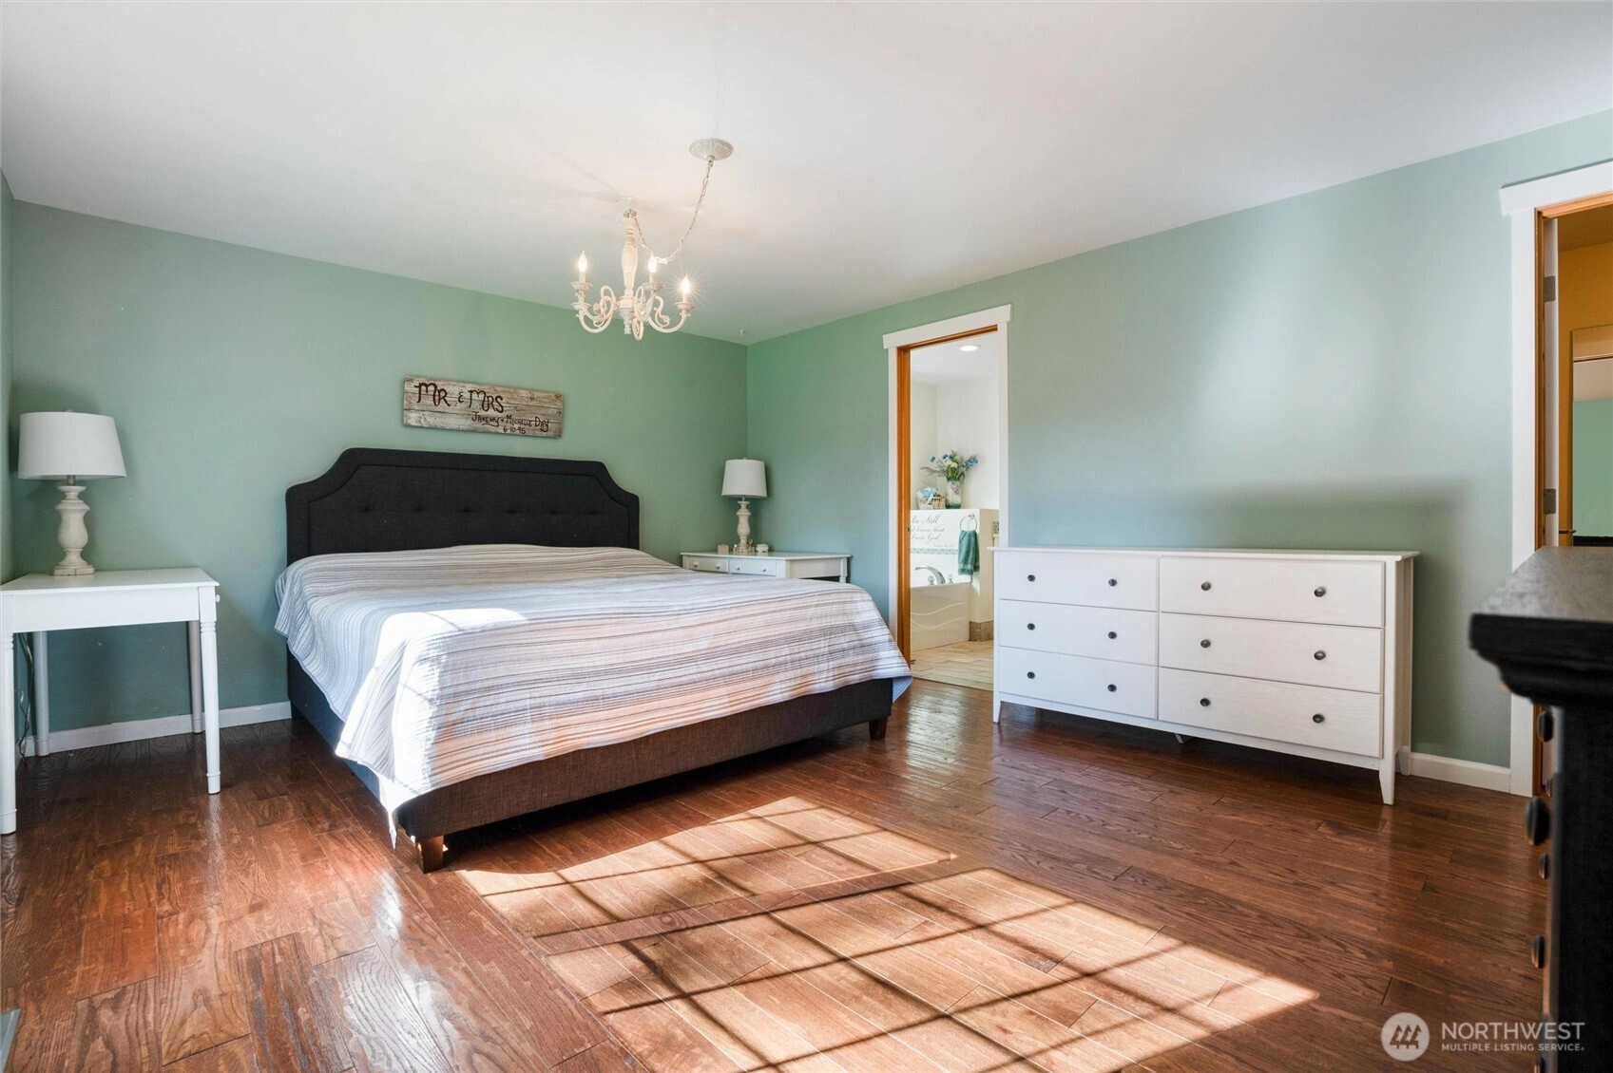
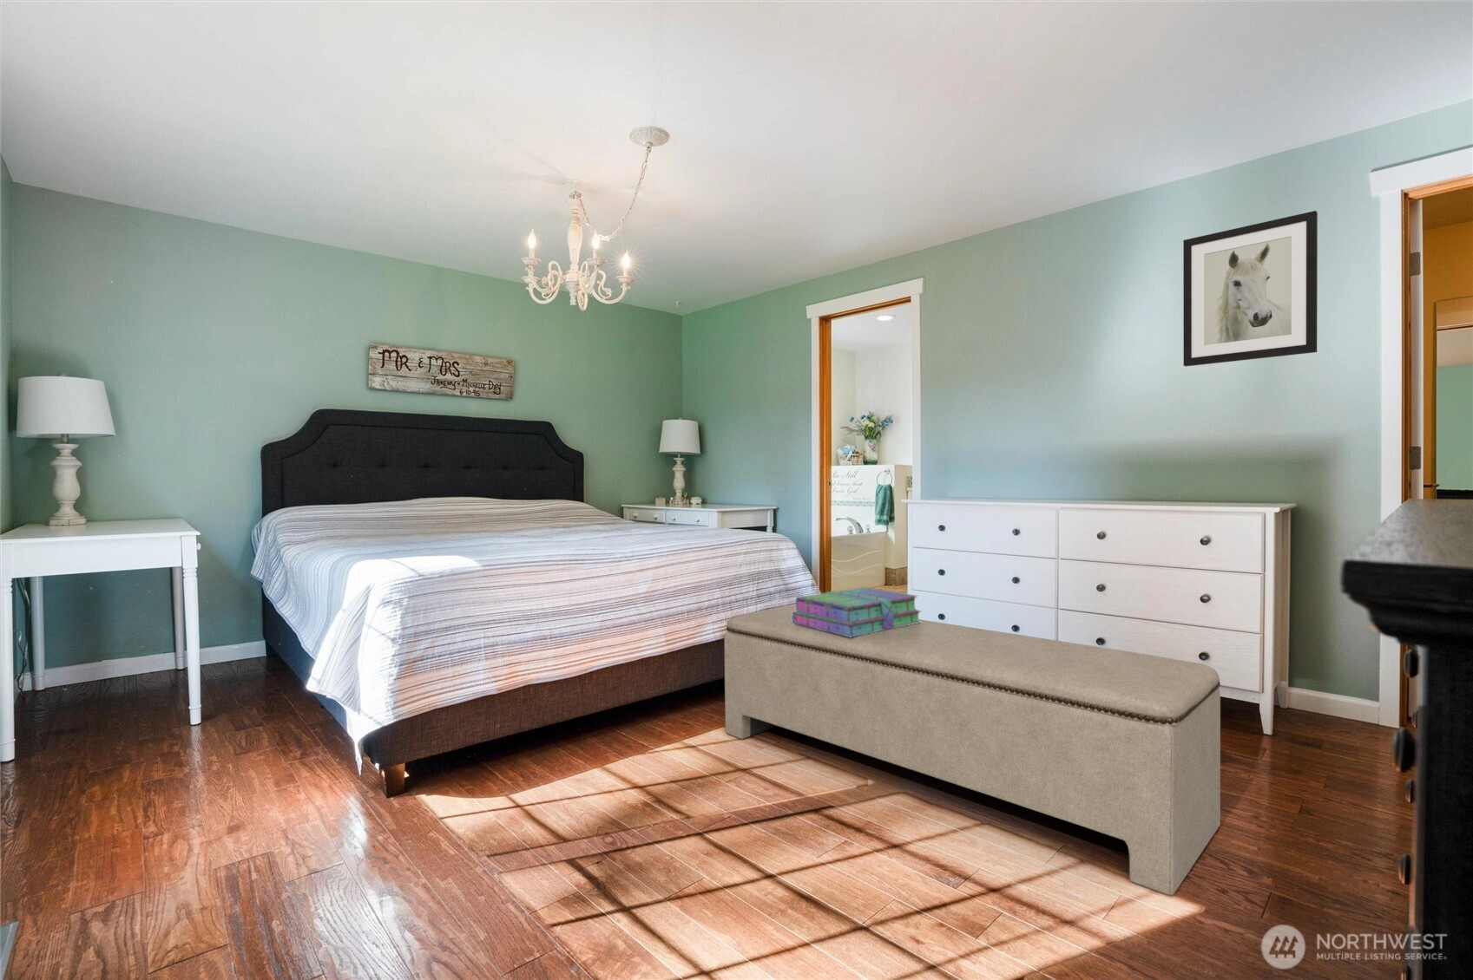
+ stack of books (856, 609)
+ wall art (1246, 293)
+ bench (931, 703)
